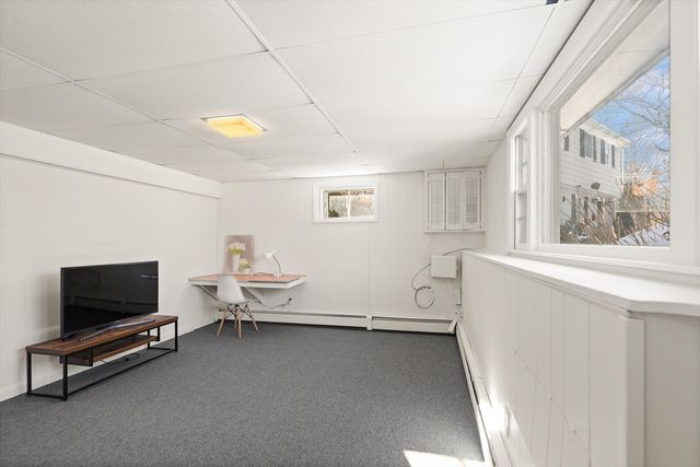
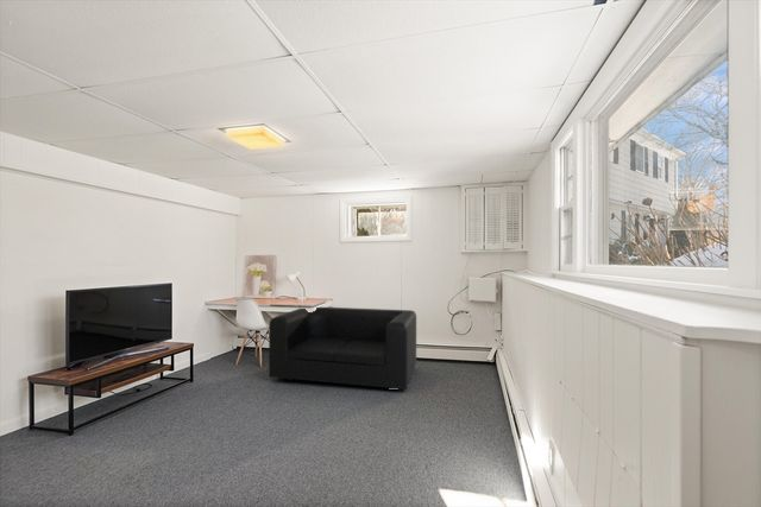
+ loveseat (347, 343)
